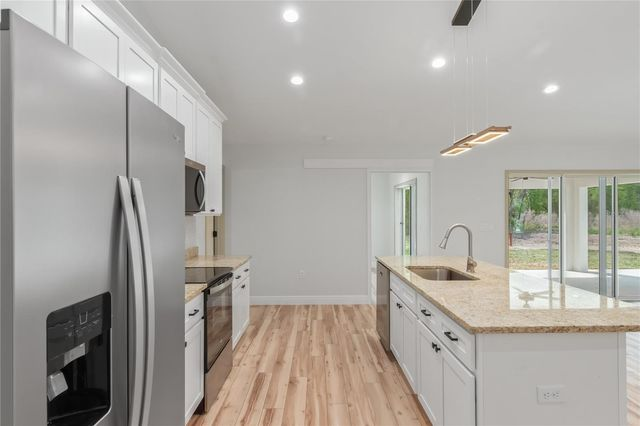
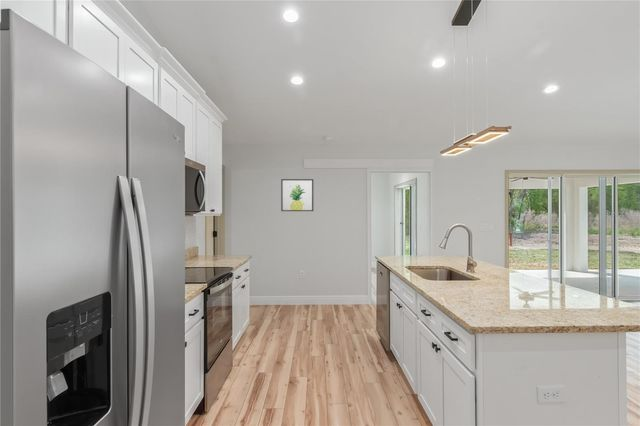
+ wall art (297, 195)
